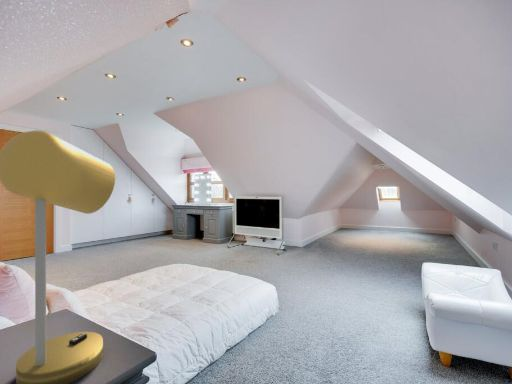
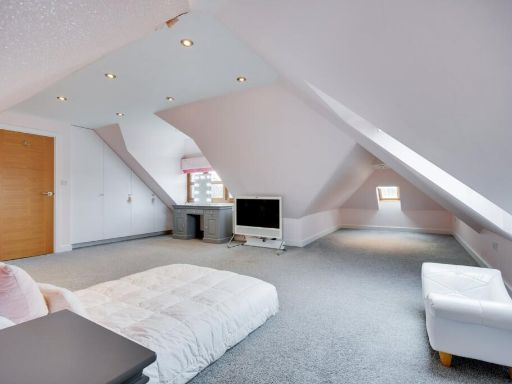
- desk lamp (45, 250)
